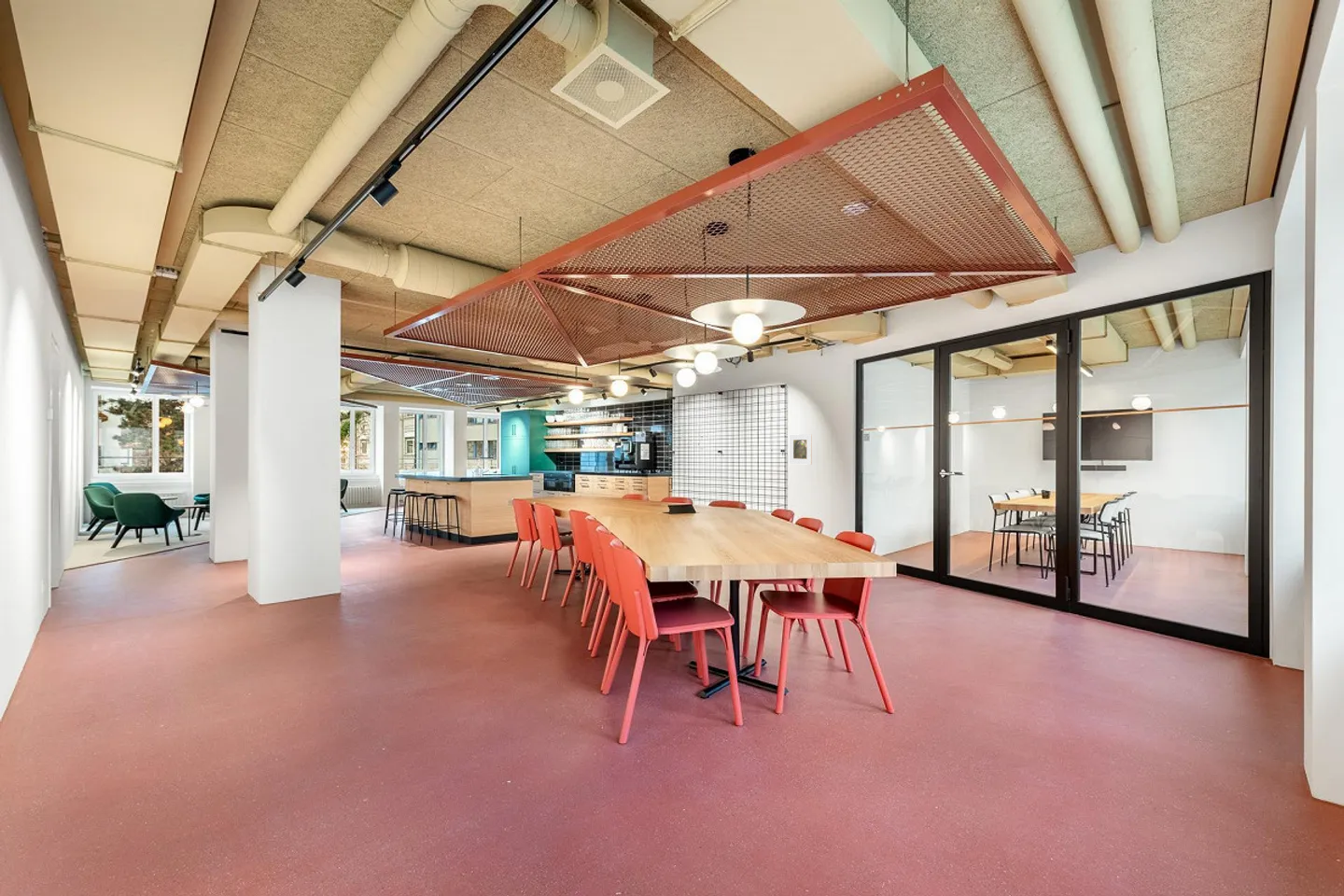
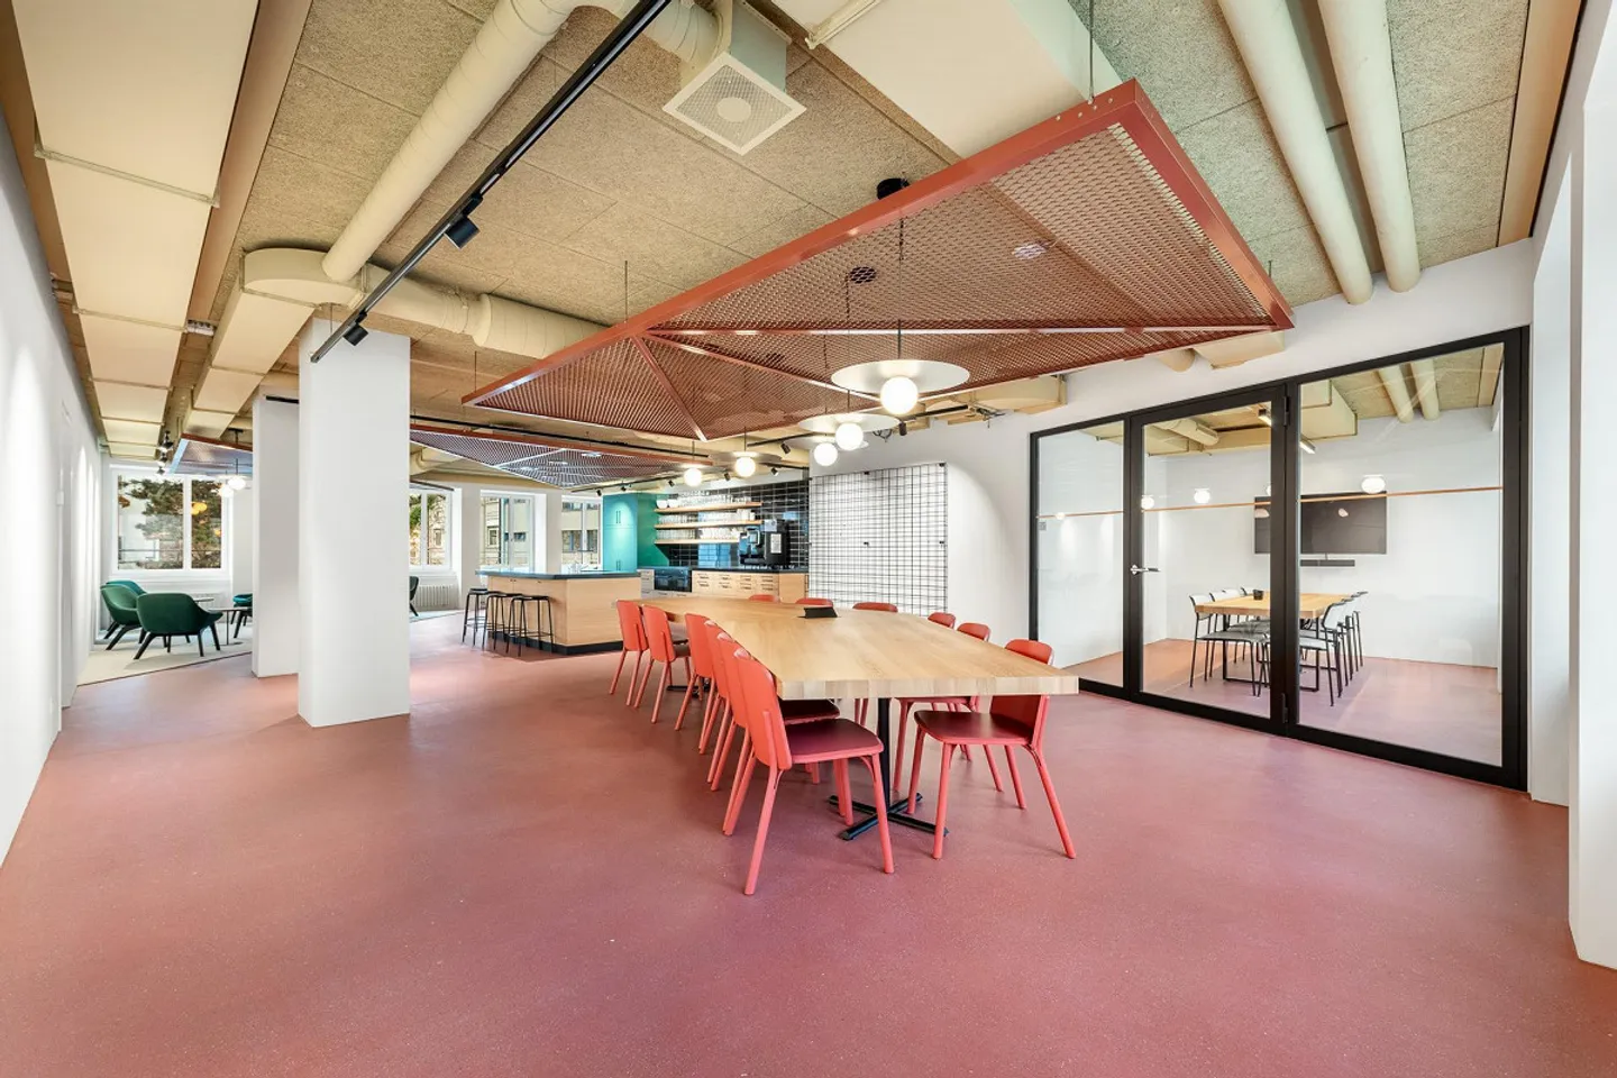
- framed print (800, 449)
